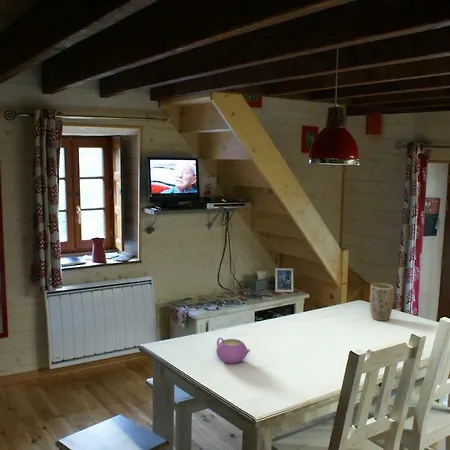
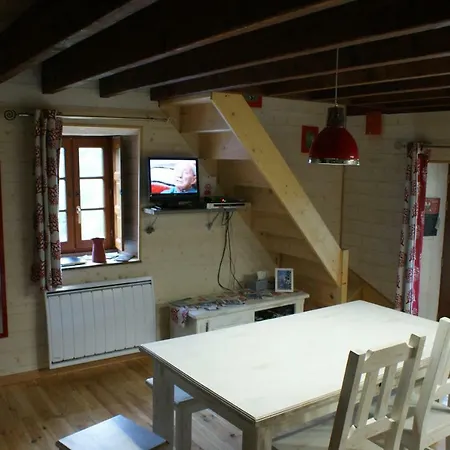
- teapot (232, 351)
- plant pot (381, 302)
